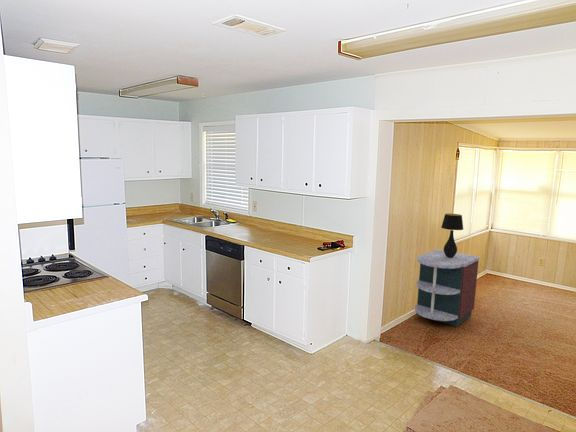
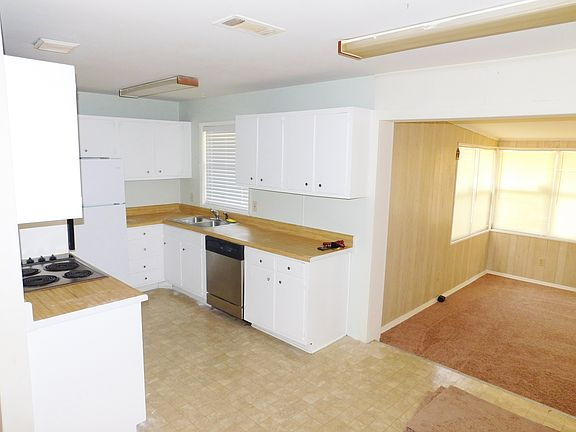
- table lamp (451, 235)
- storage cabinet (443, 288)
